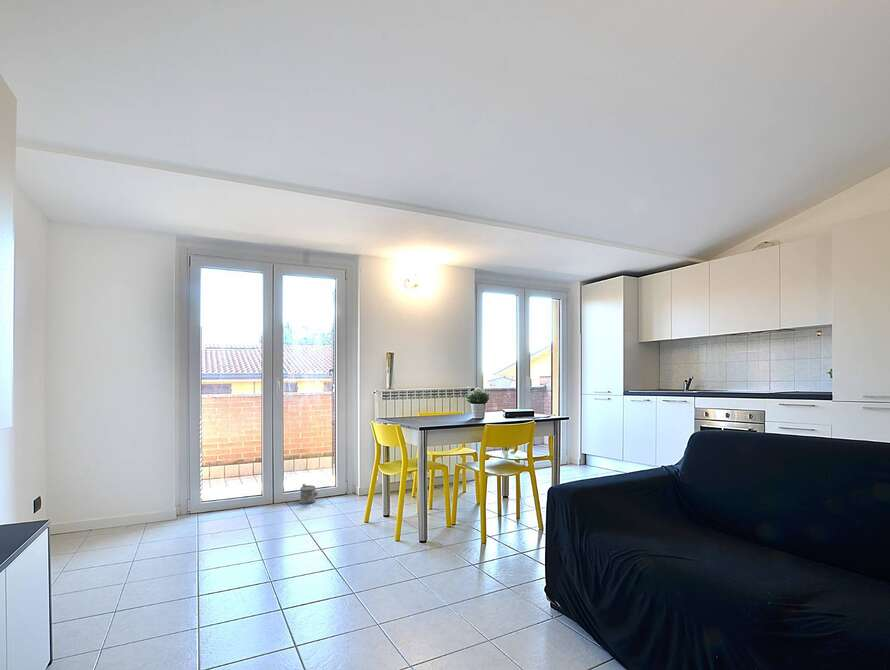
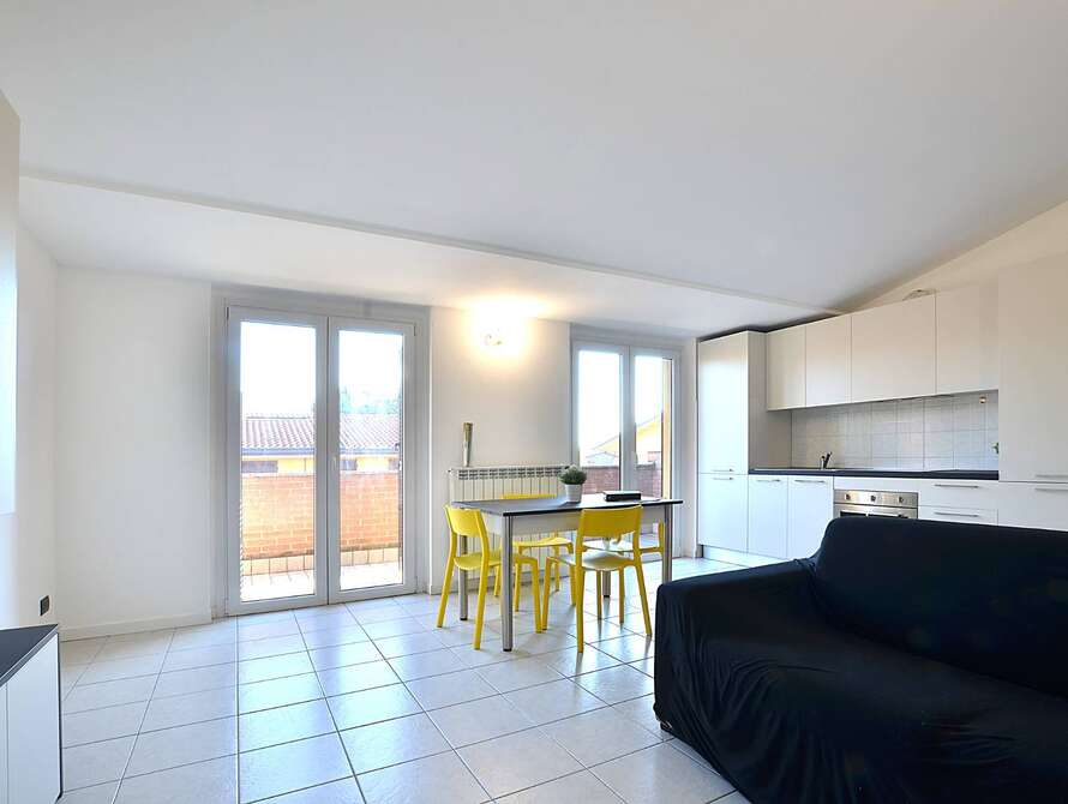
- watering can (309, 494)
